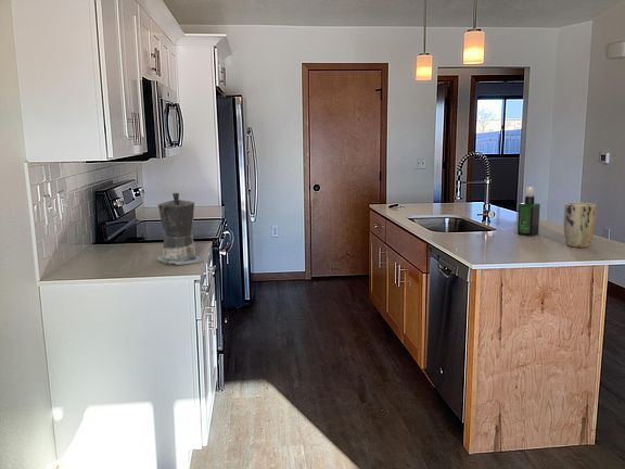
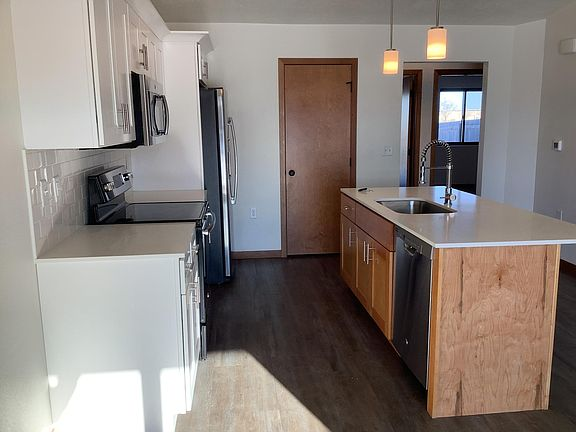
- plant pot (578, 225)
- spray bottle (528, 211)
- coffee maker (177, 227)
